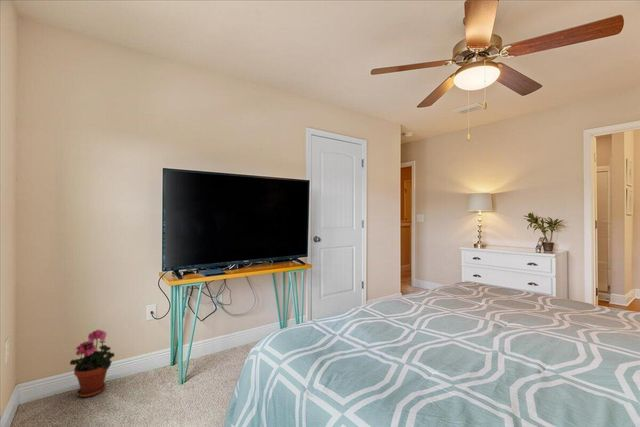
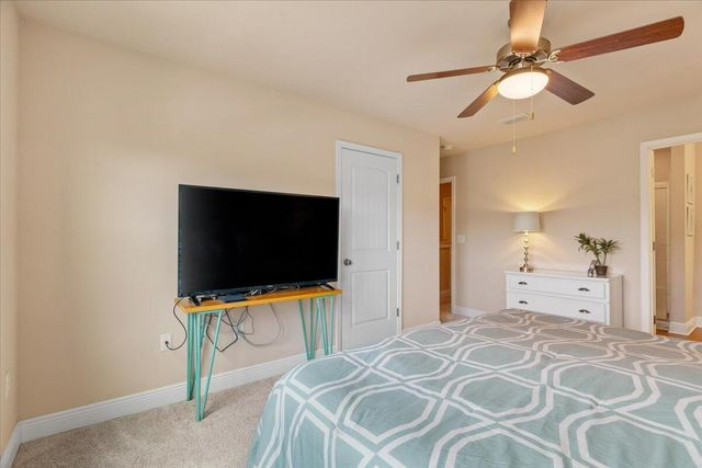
- potted plant (92, 360)
